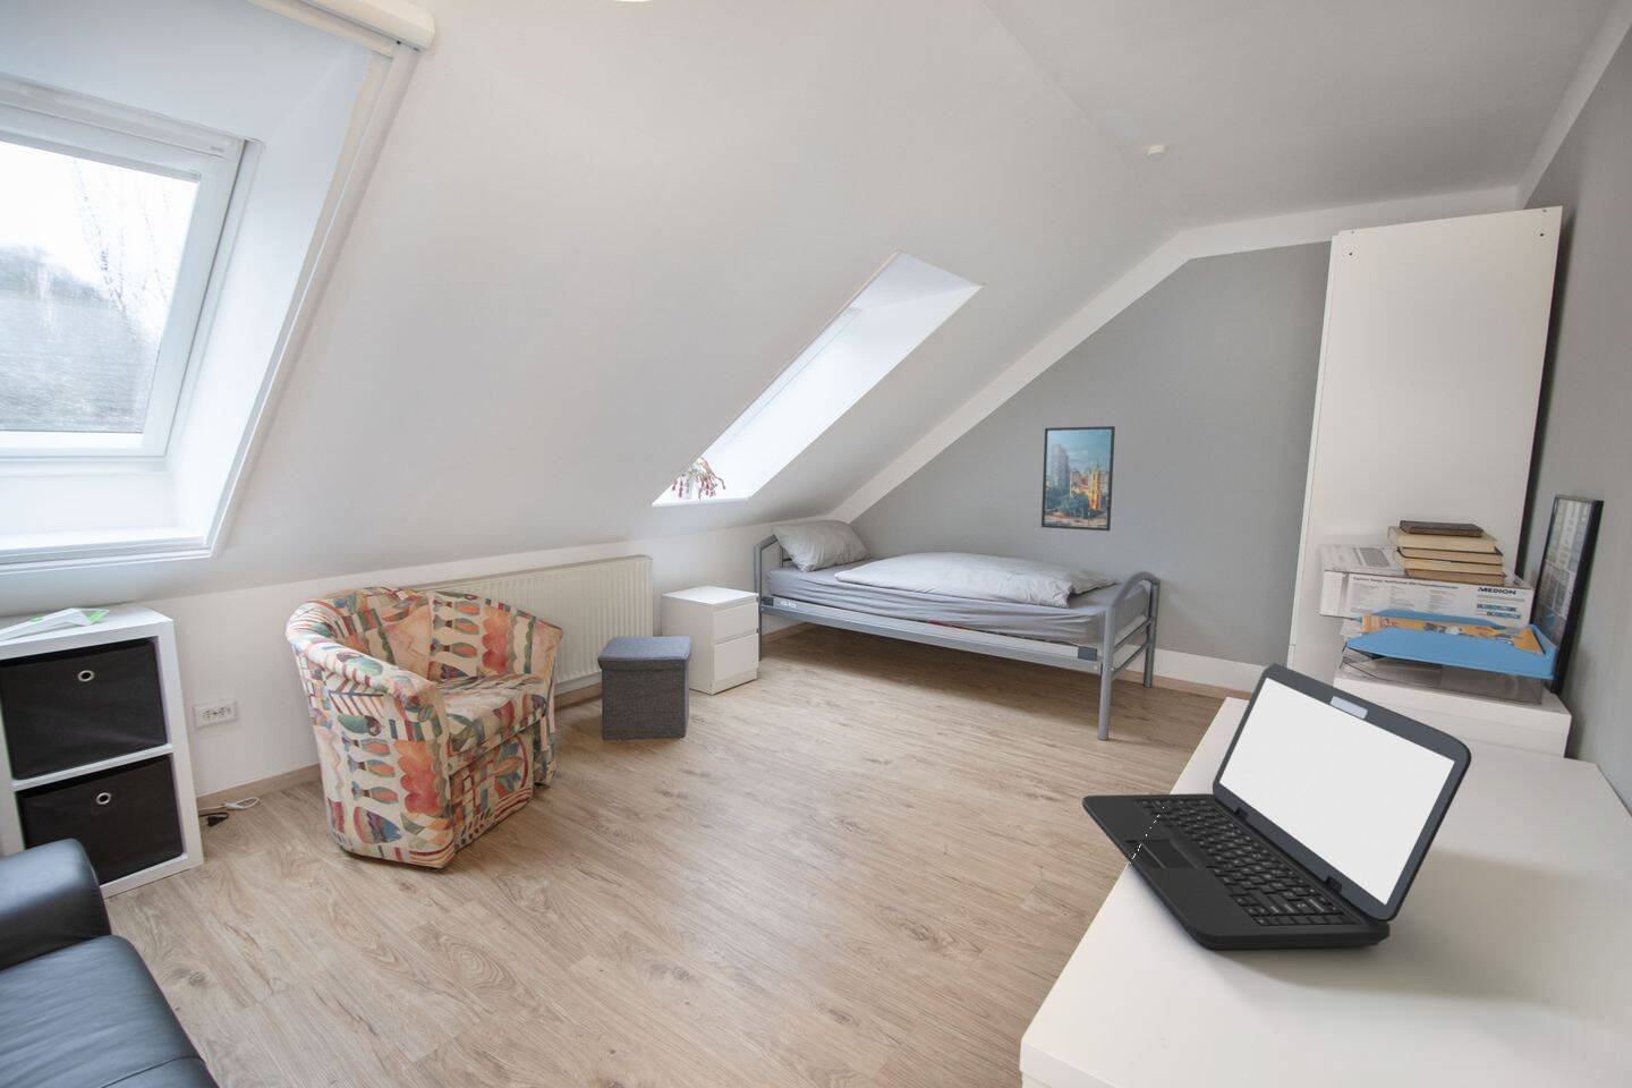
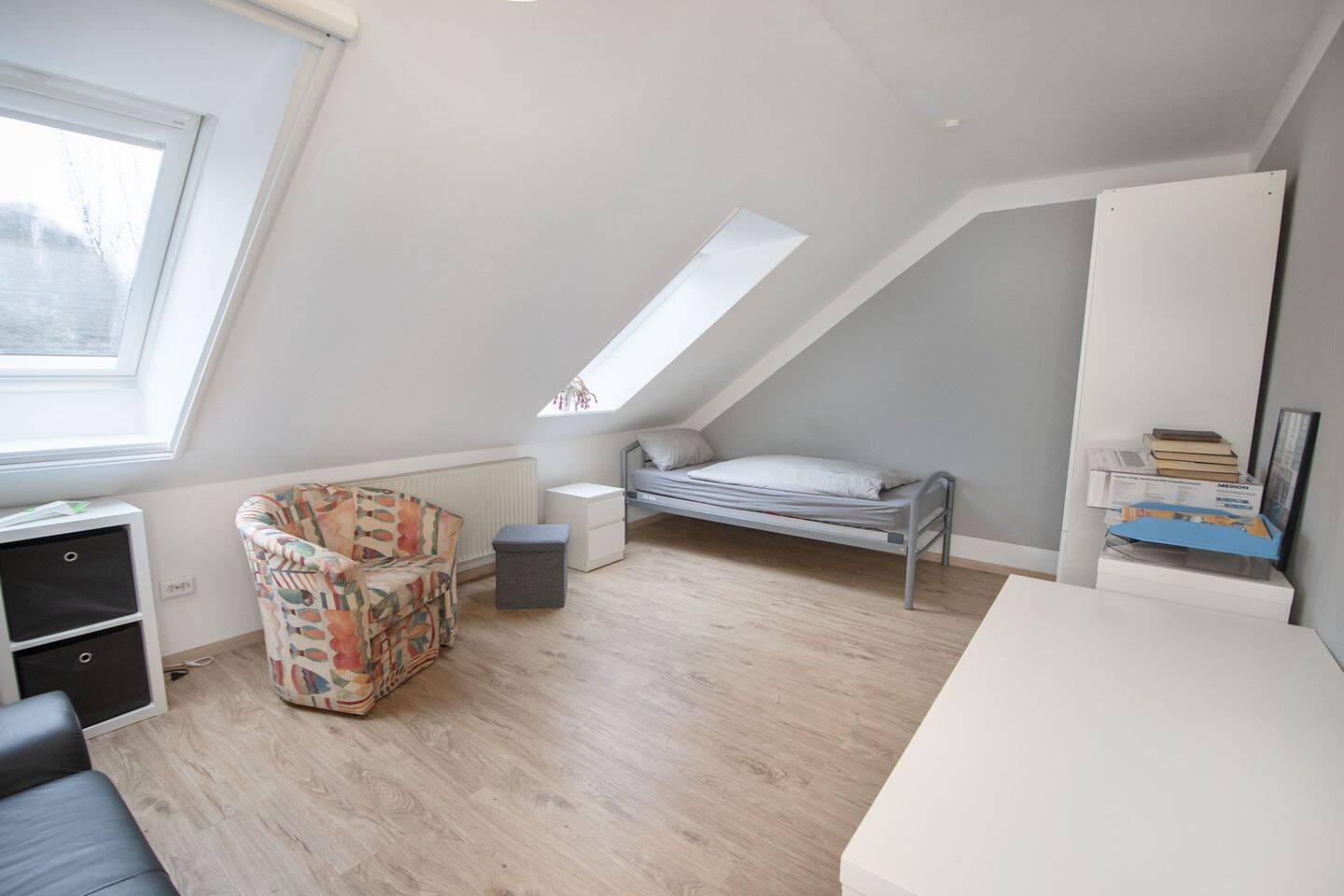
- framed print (1077, 478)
- laptop (1241, 782)
